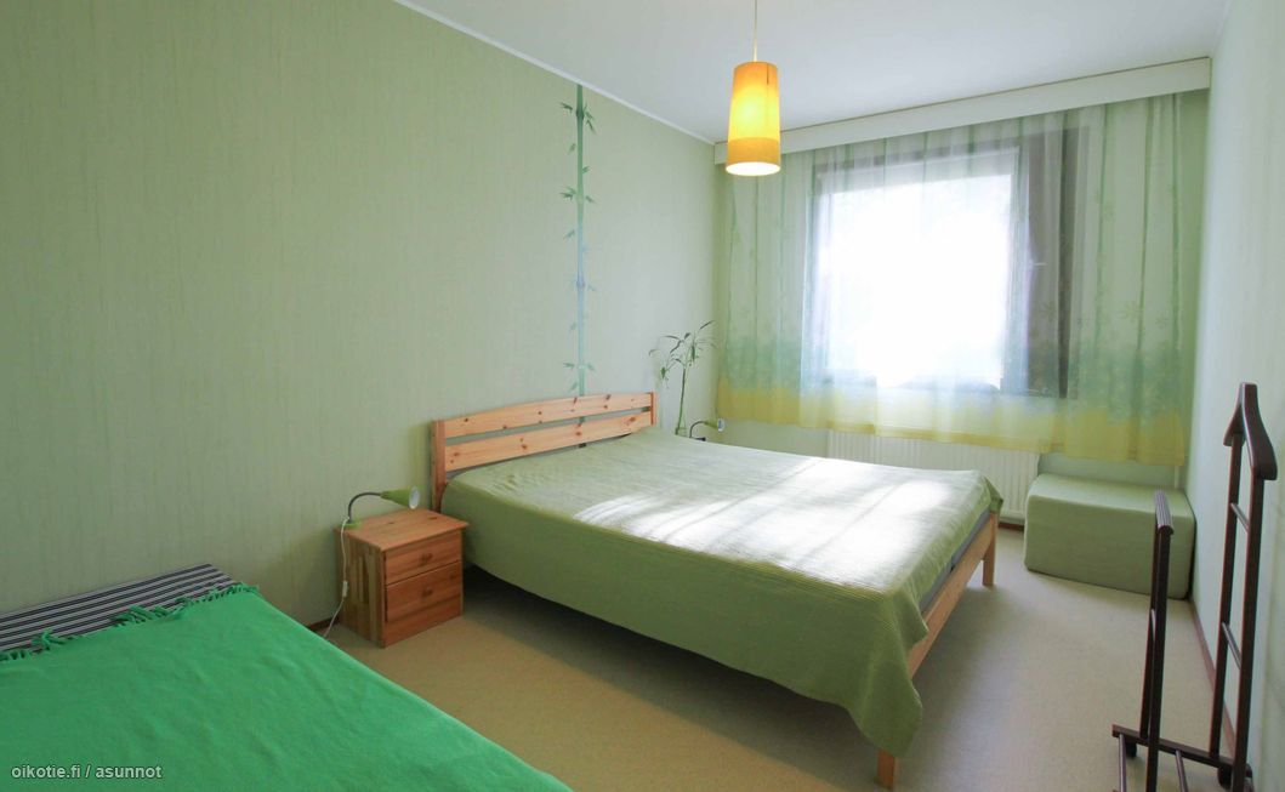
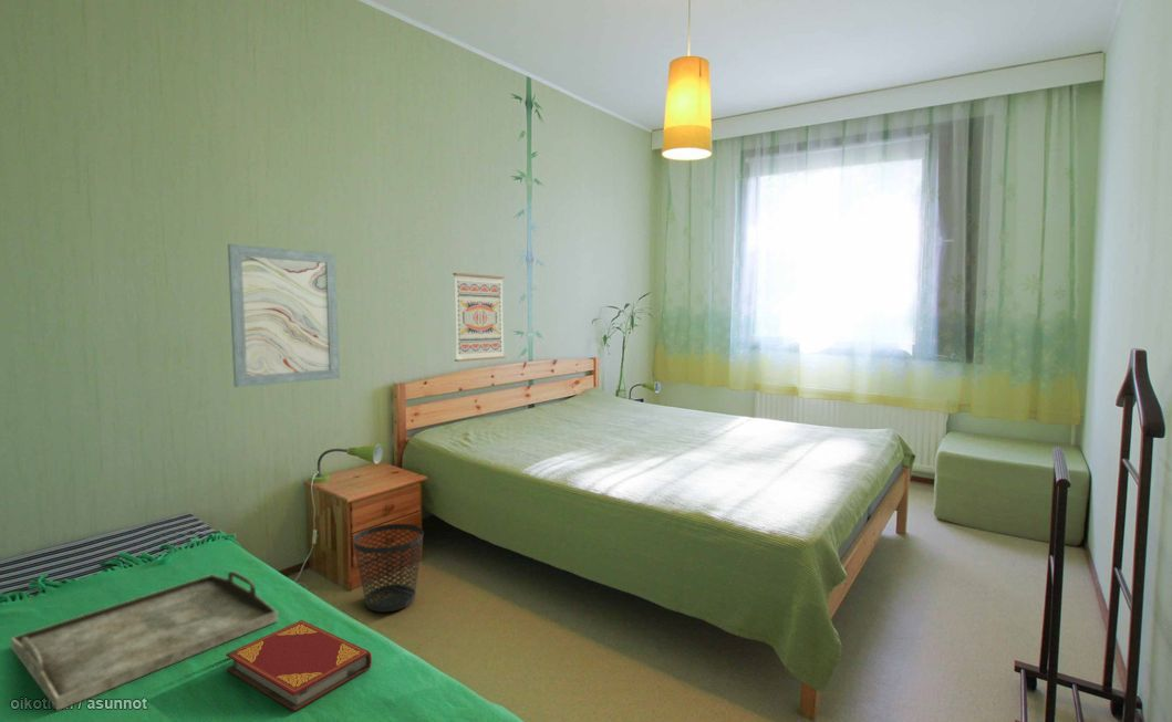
+ wall art (288, 316)
+ serving tray (149, 619)
+ hardback book (299, 660)
+ wastebasket (388, 567)
+ wall art (479, 317)
